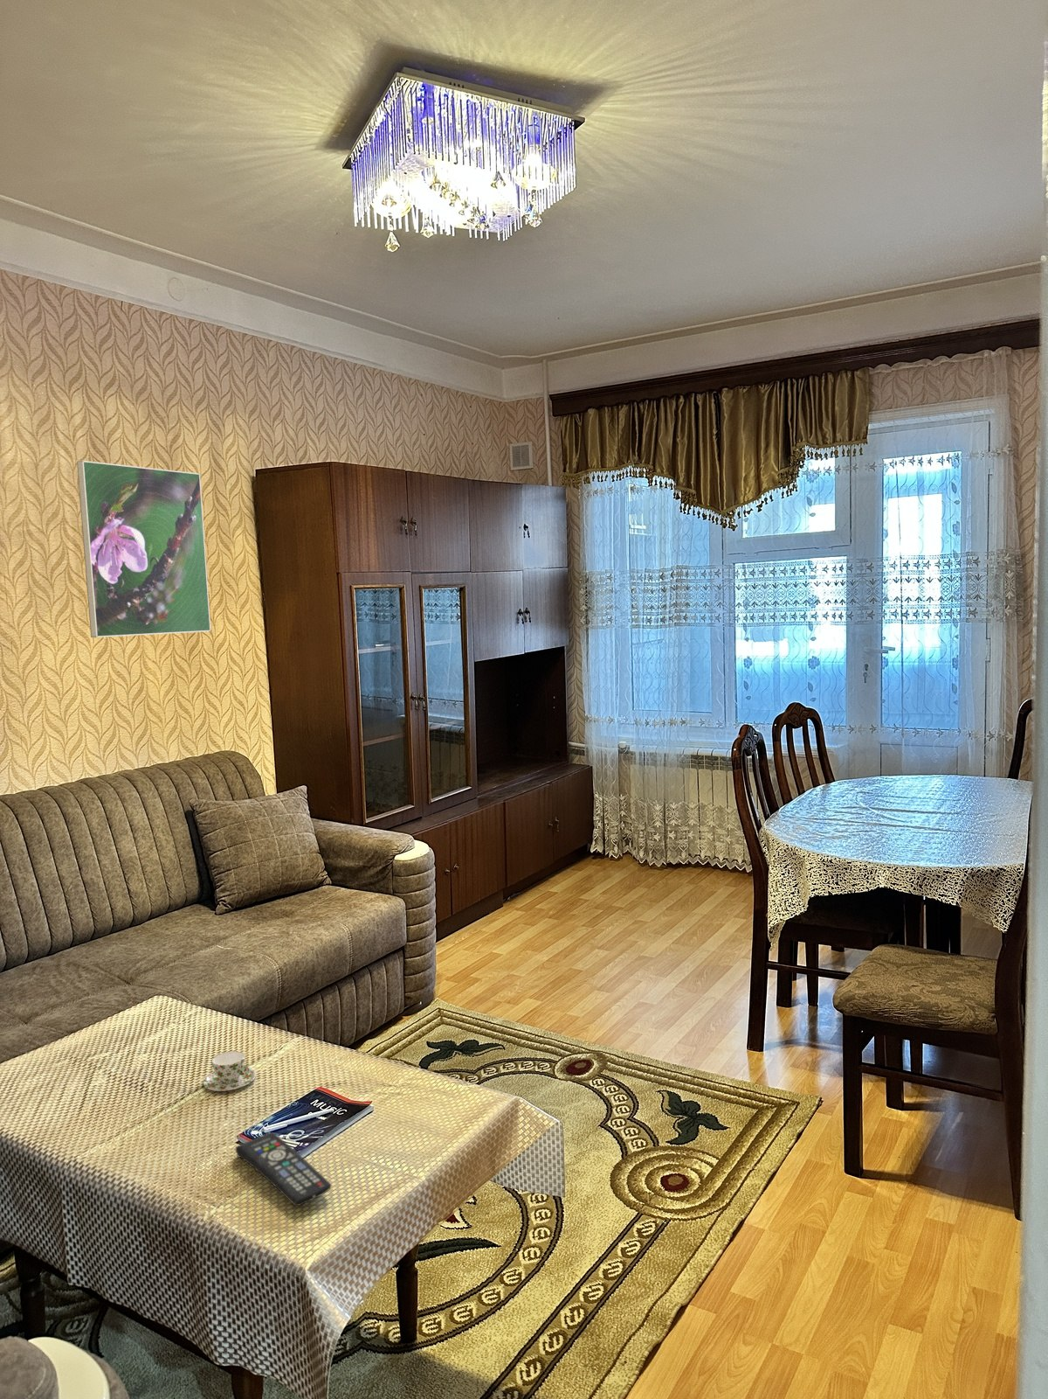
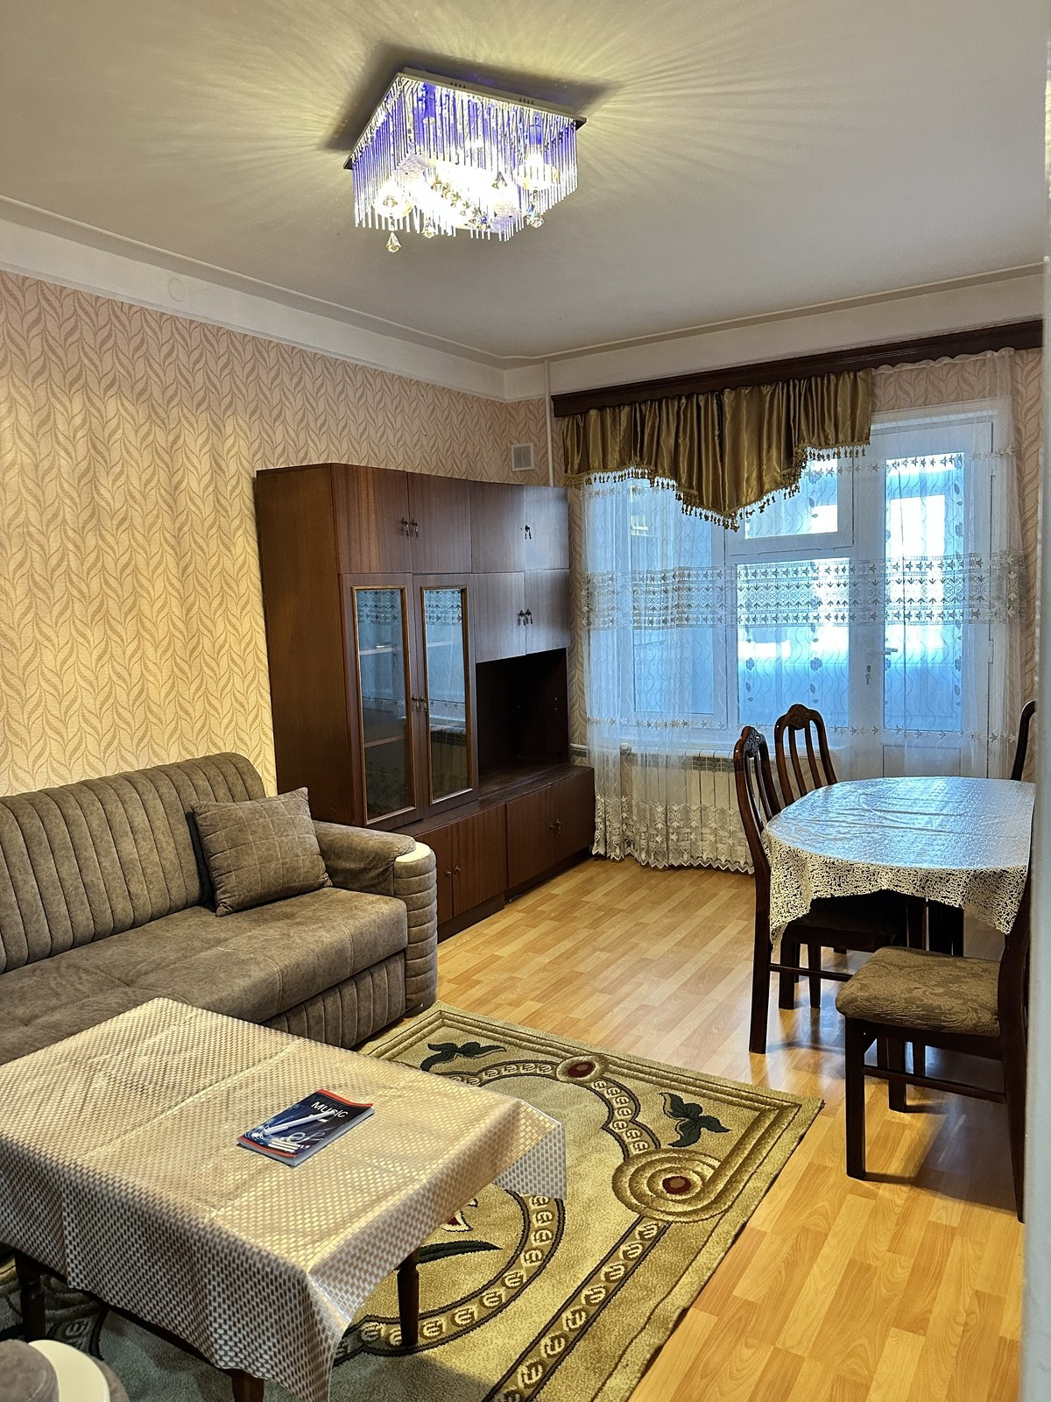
- teacup (229, 1070)
- remote control (281, 1167)
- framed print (148, 551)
